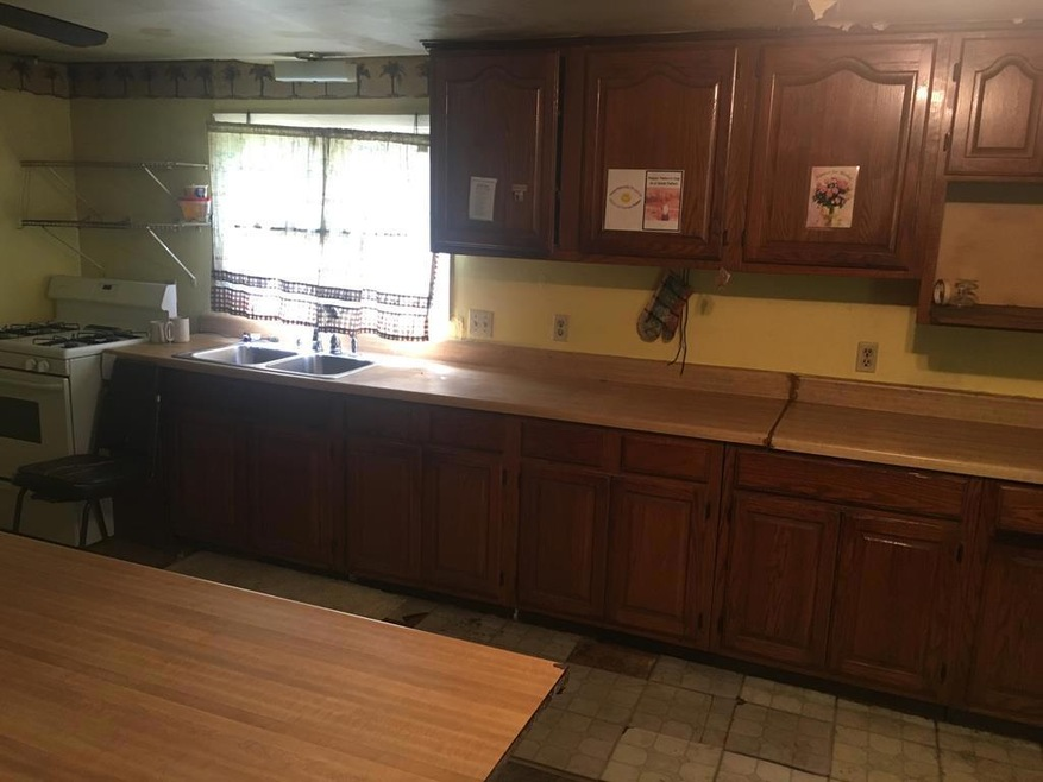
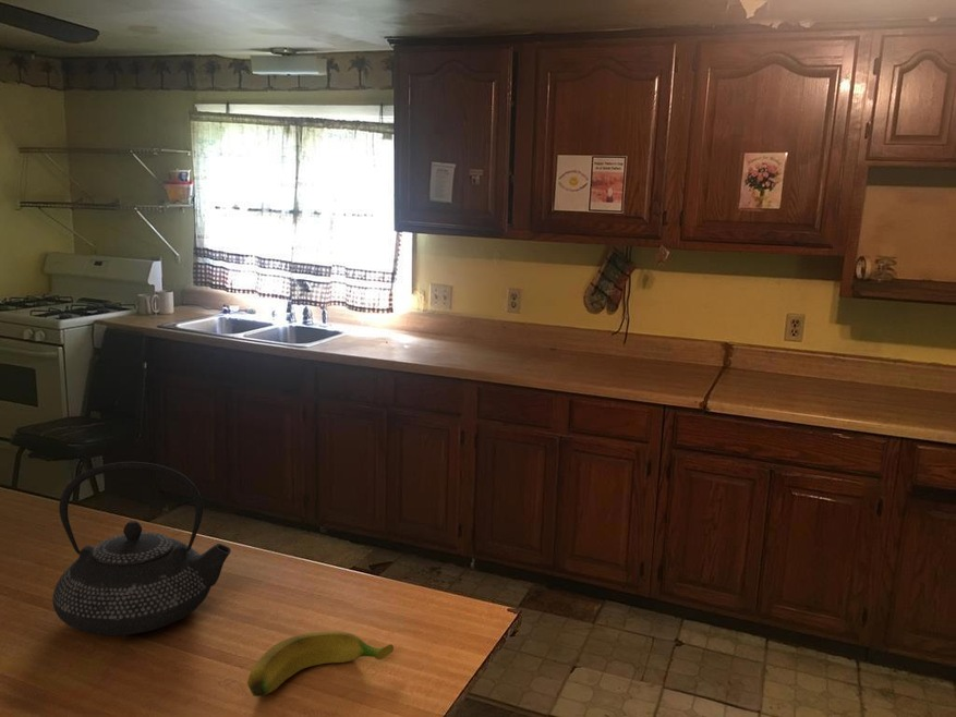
+ banana (317, 664)
+ teapot (144, 538)
